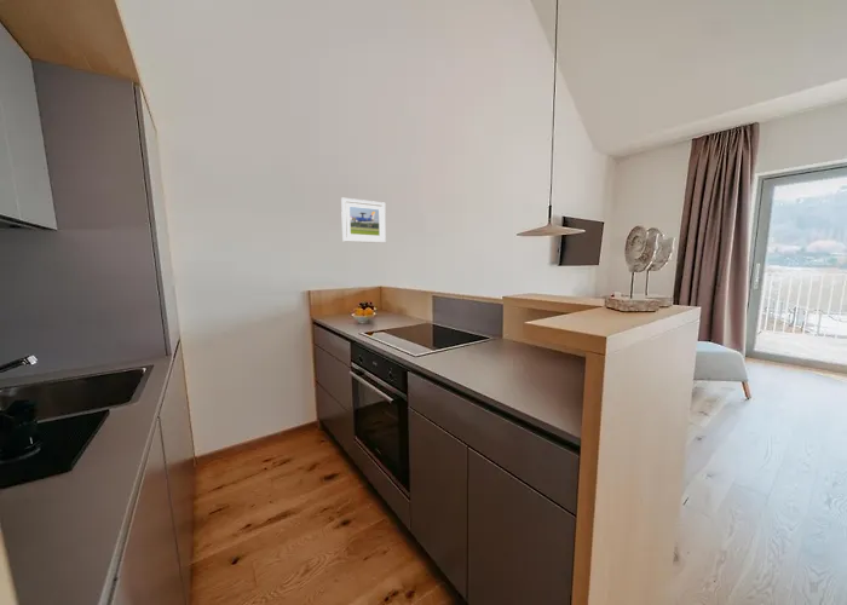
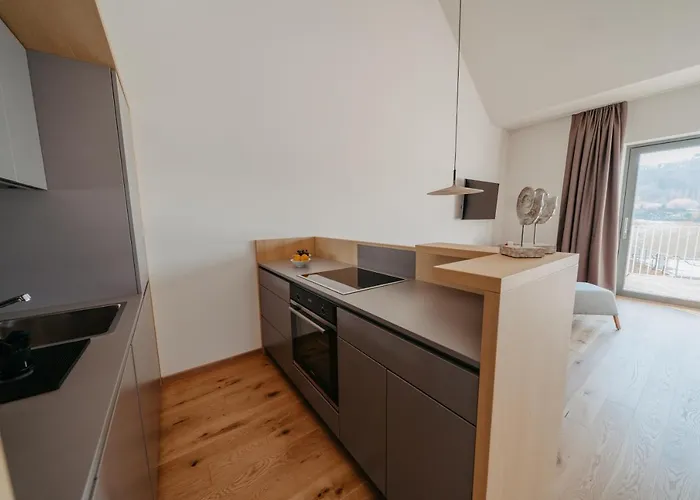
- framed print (364, 221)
